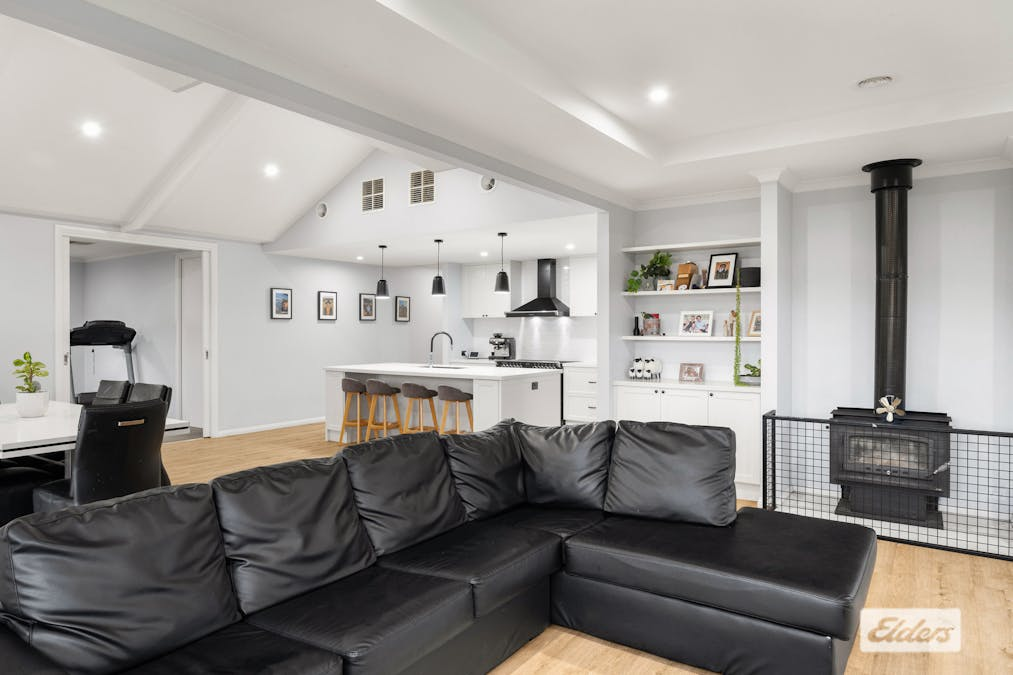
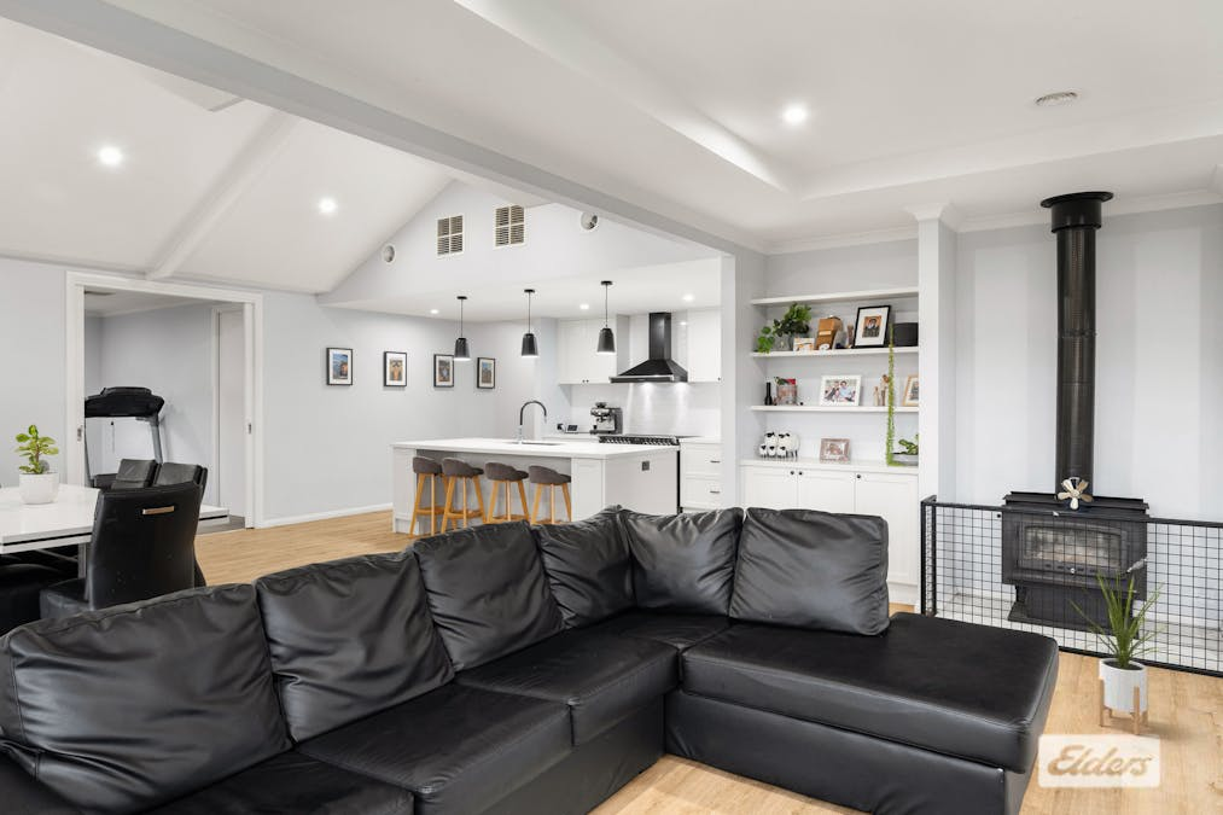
+ house plant (1125, 646)
